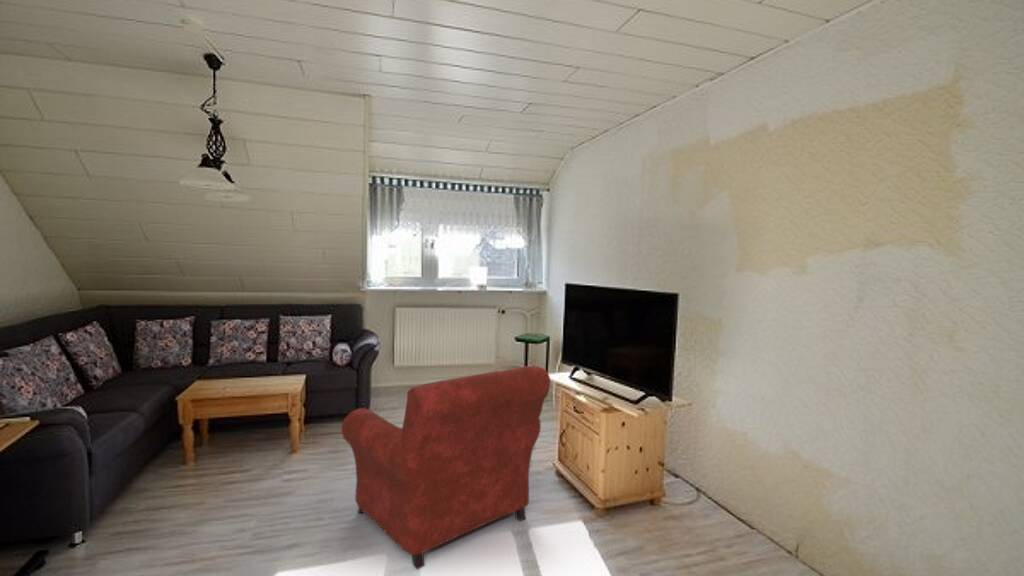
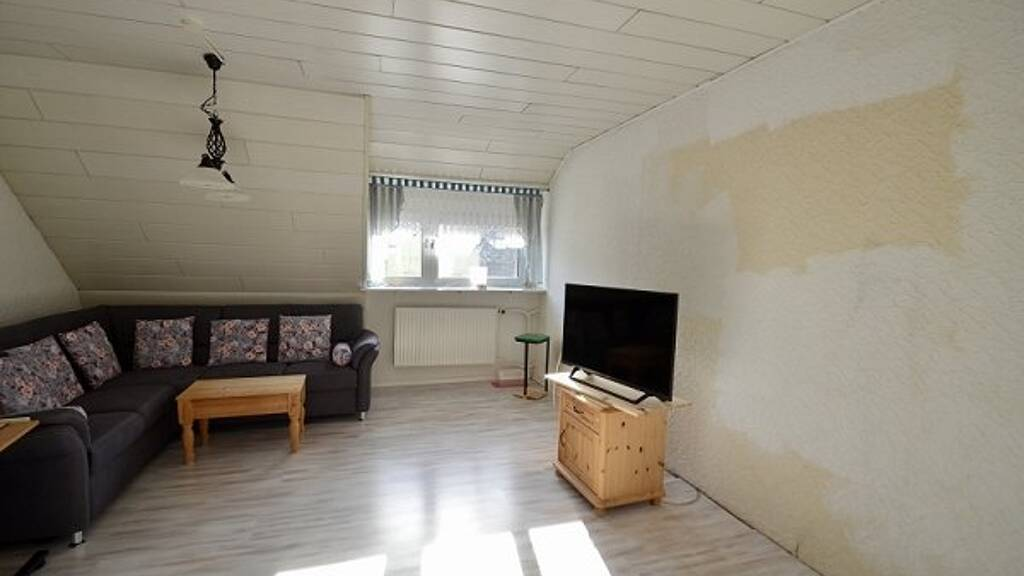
- armchair (445, 439)
